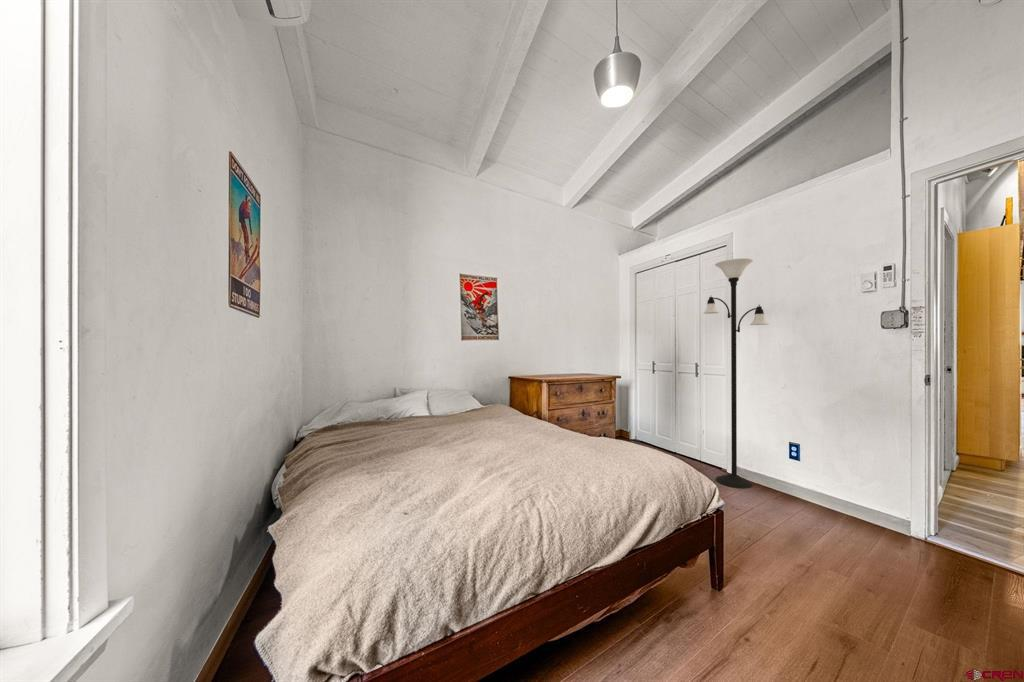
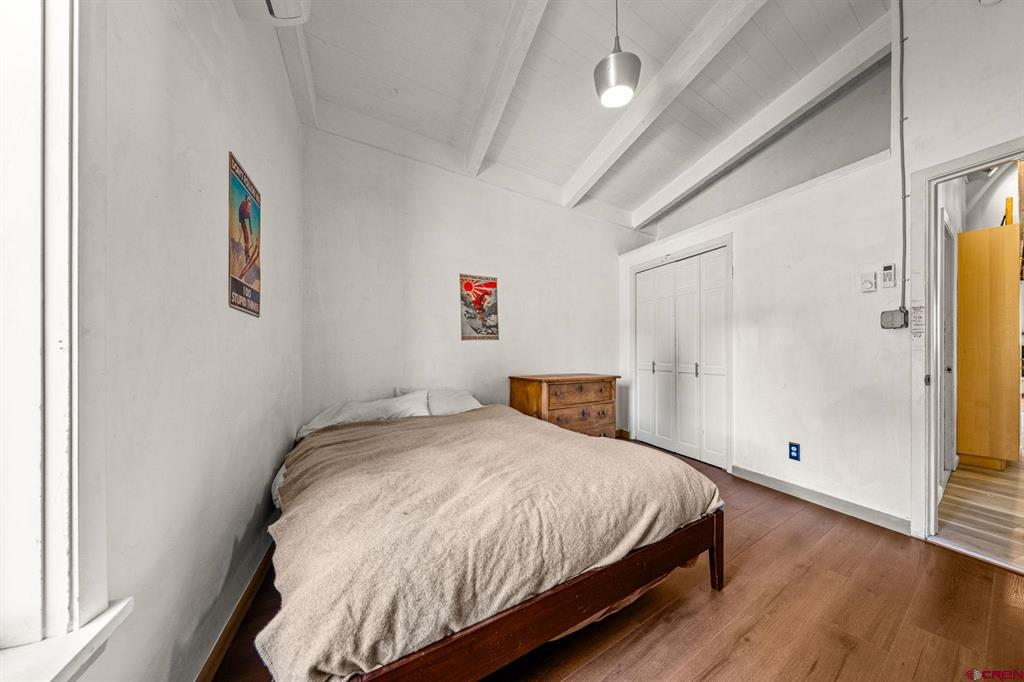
- floor lamp (733, 372)
